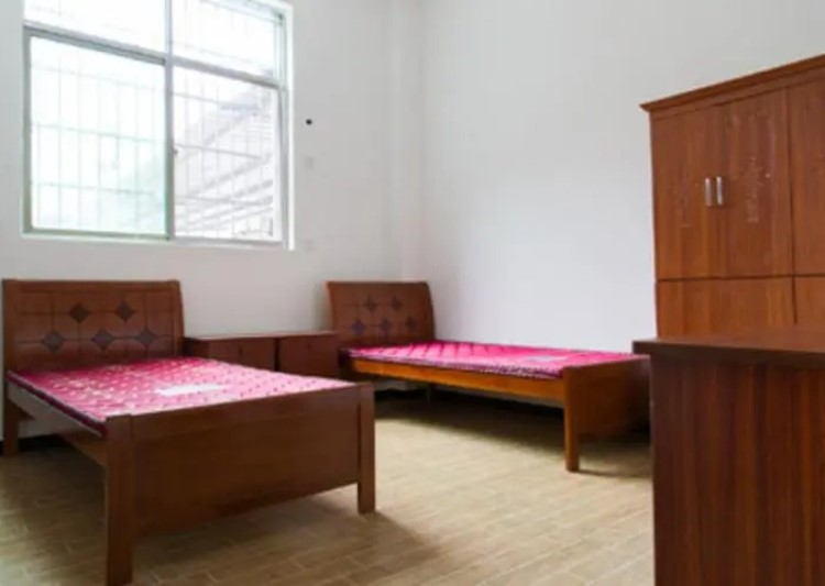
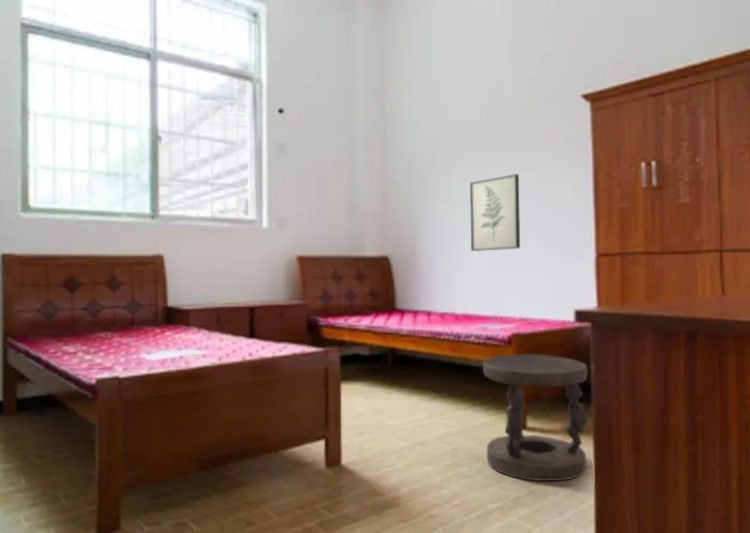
+ wall art (494, 214)
+ stool (522, 413)
